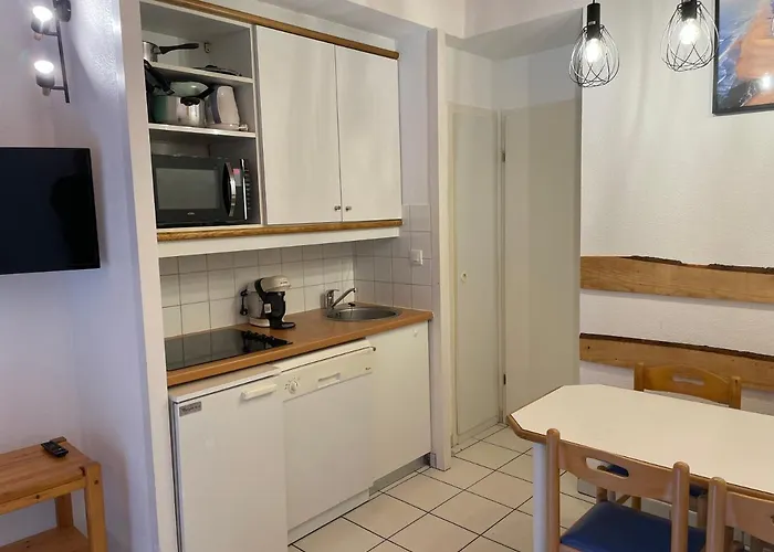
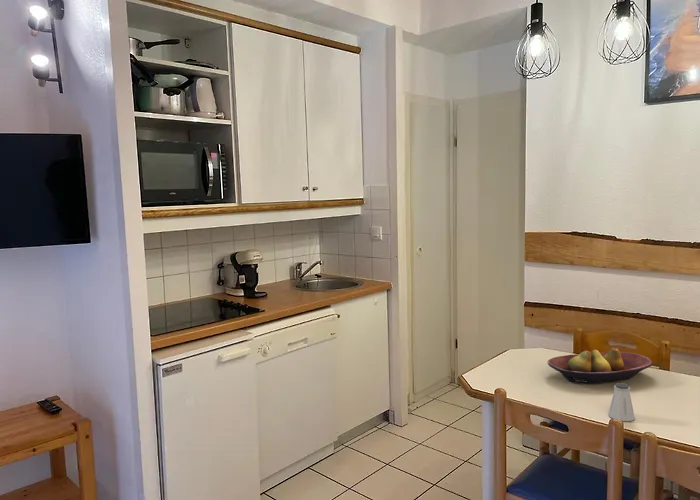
+ fruit bowl (599, 363)
+ saltshaker (621, 400)
